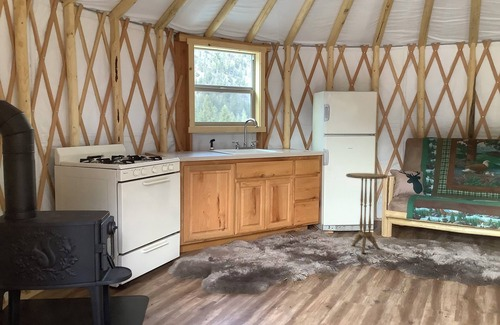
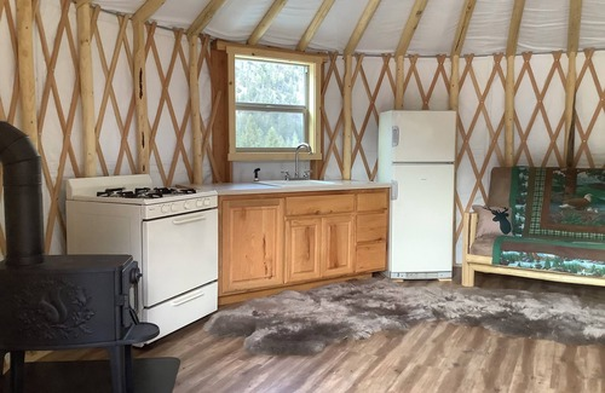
- side table (365, 212)
